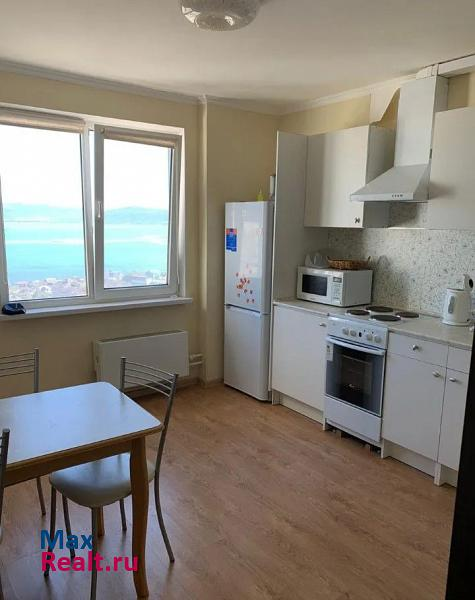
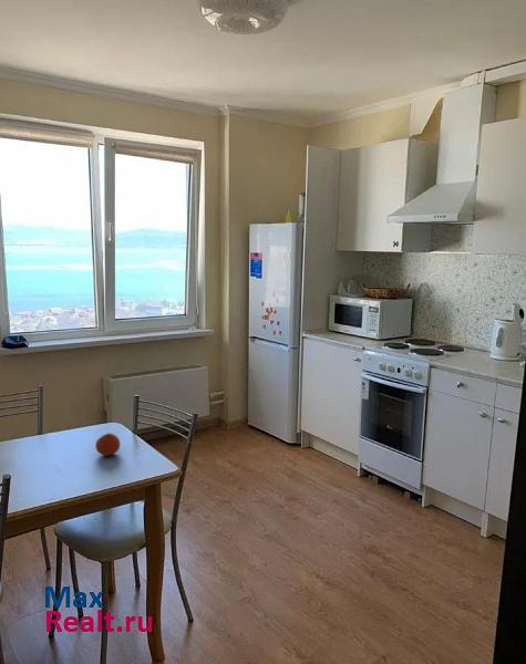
+ fruit (107, 444)
